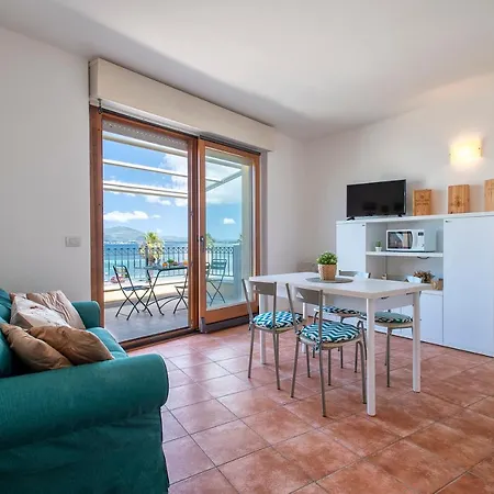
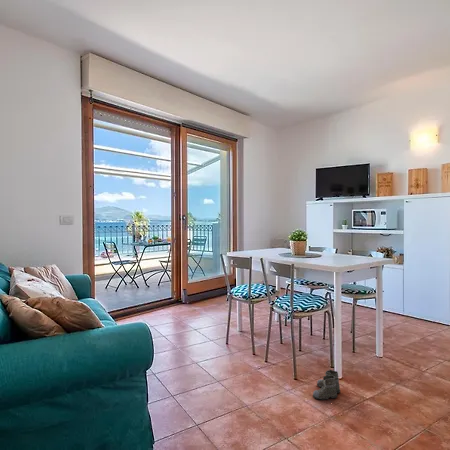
+ boots (326, 382)
